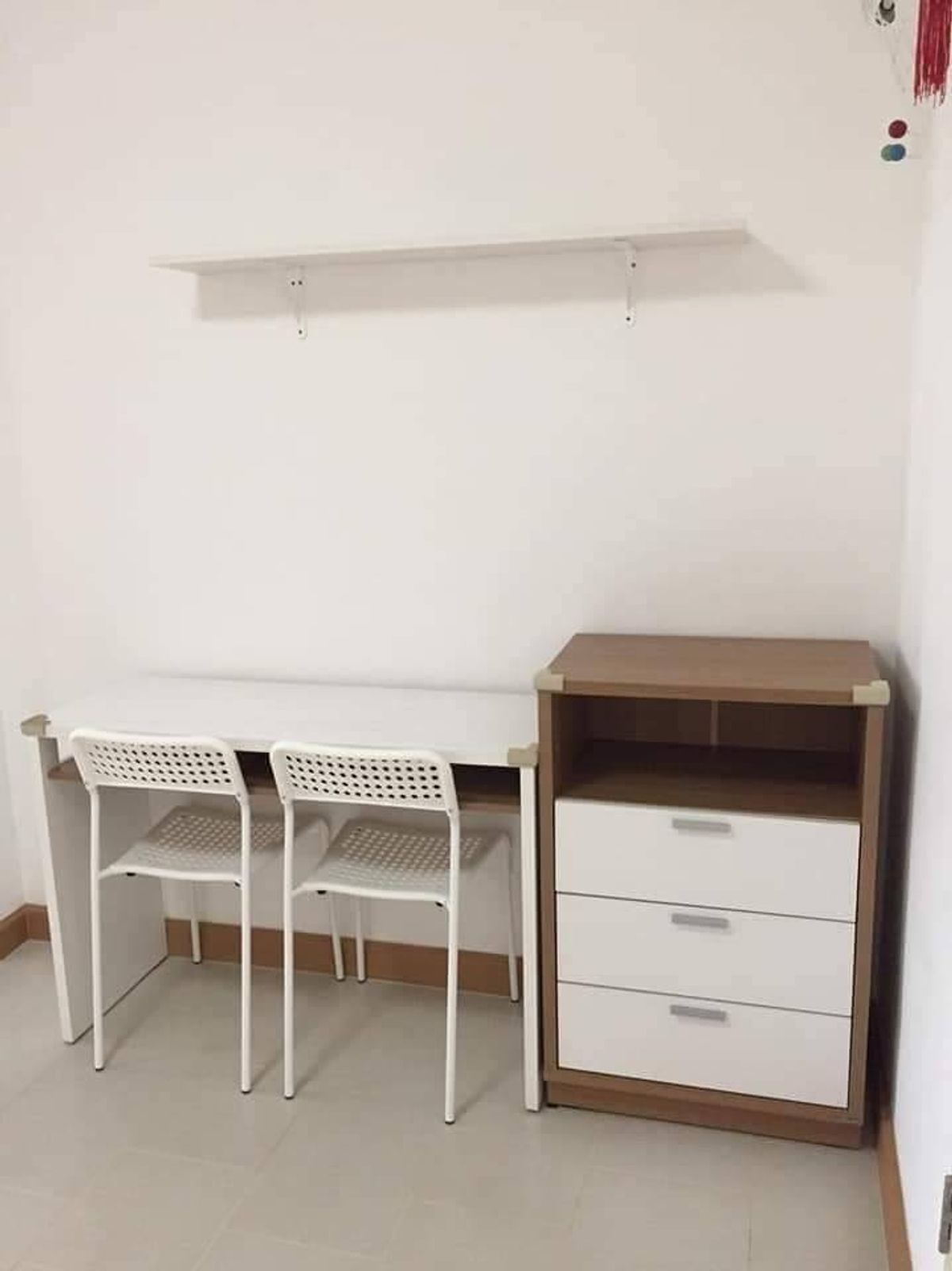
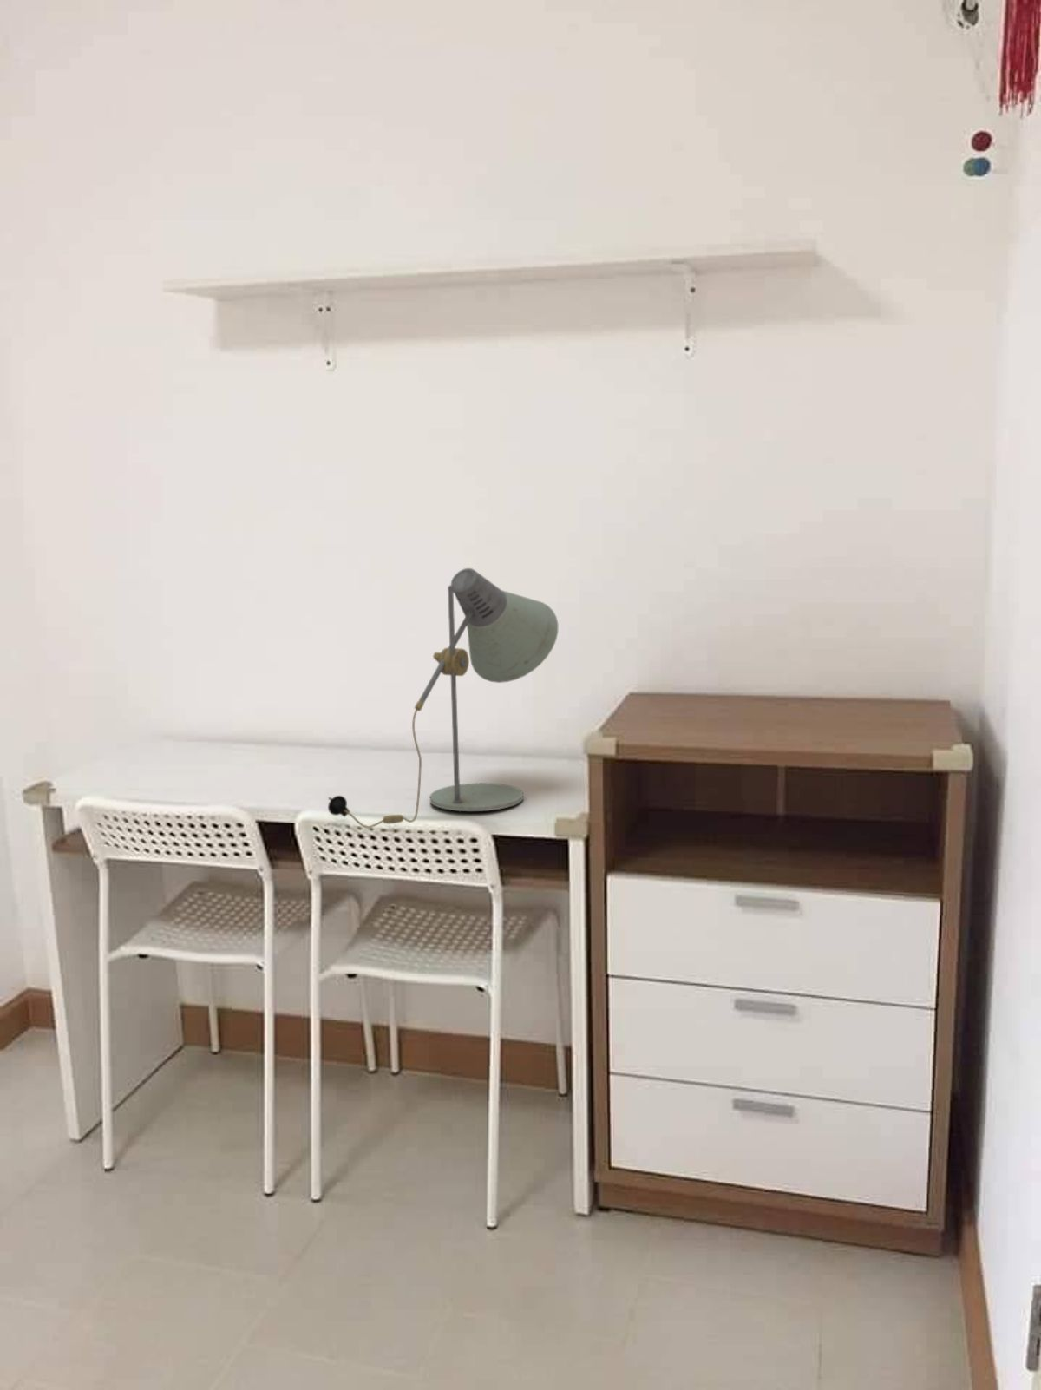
+ desk lamp (452, 685)
